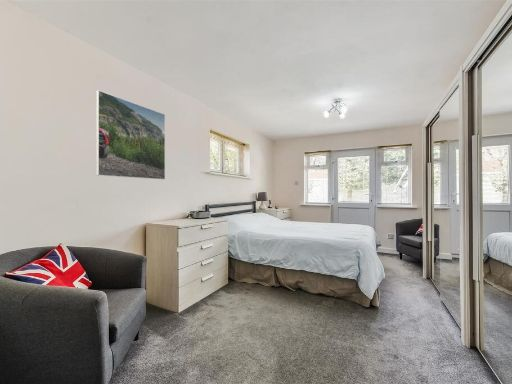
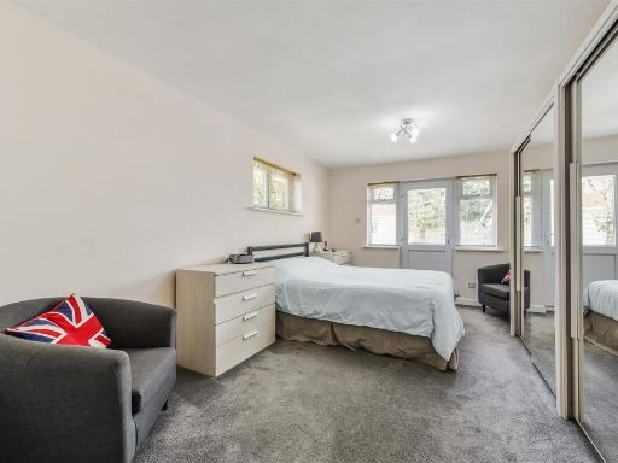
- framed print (135, 140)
